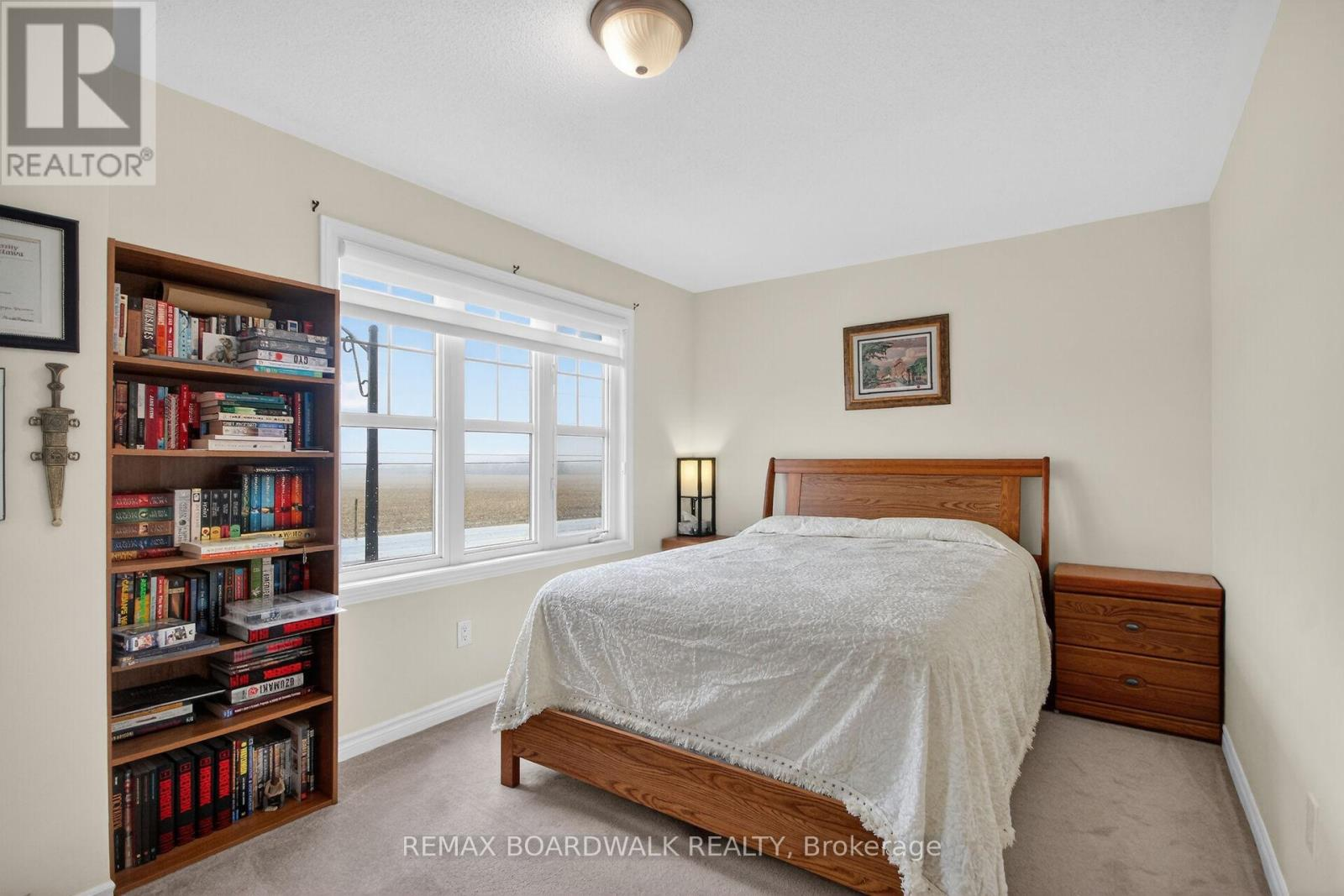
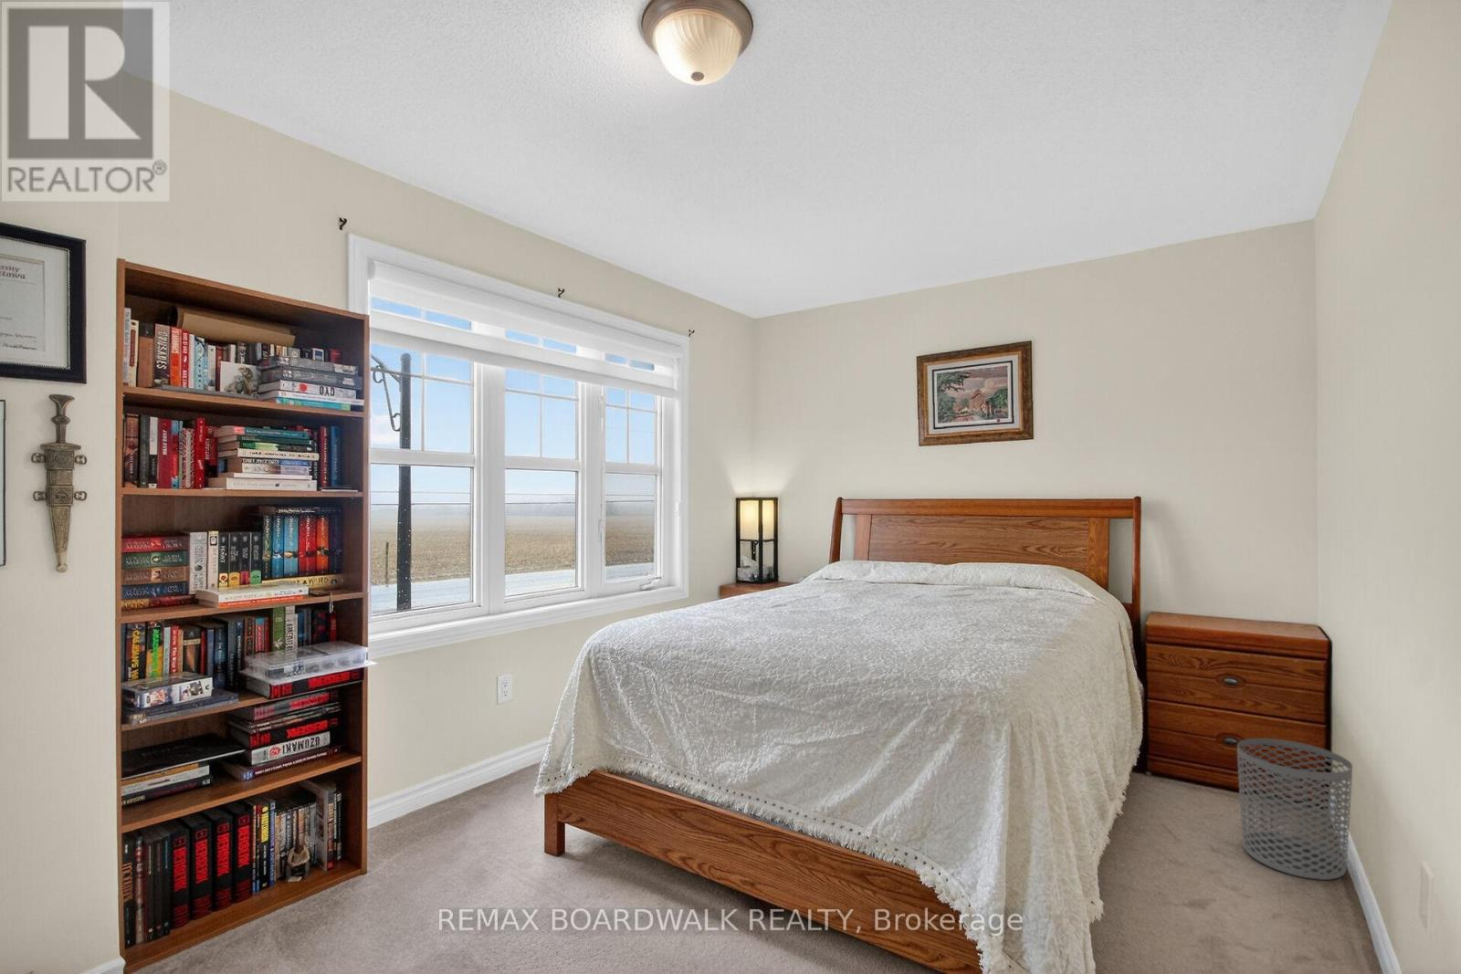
+ waste bin (1293, 806)
